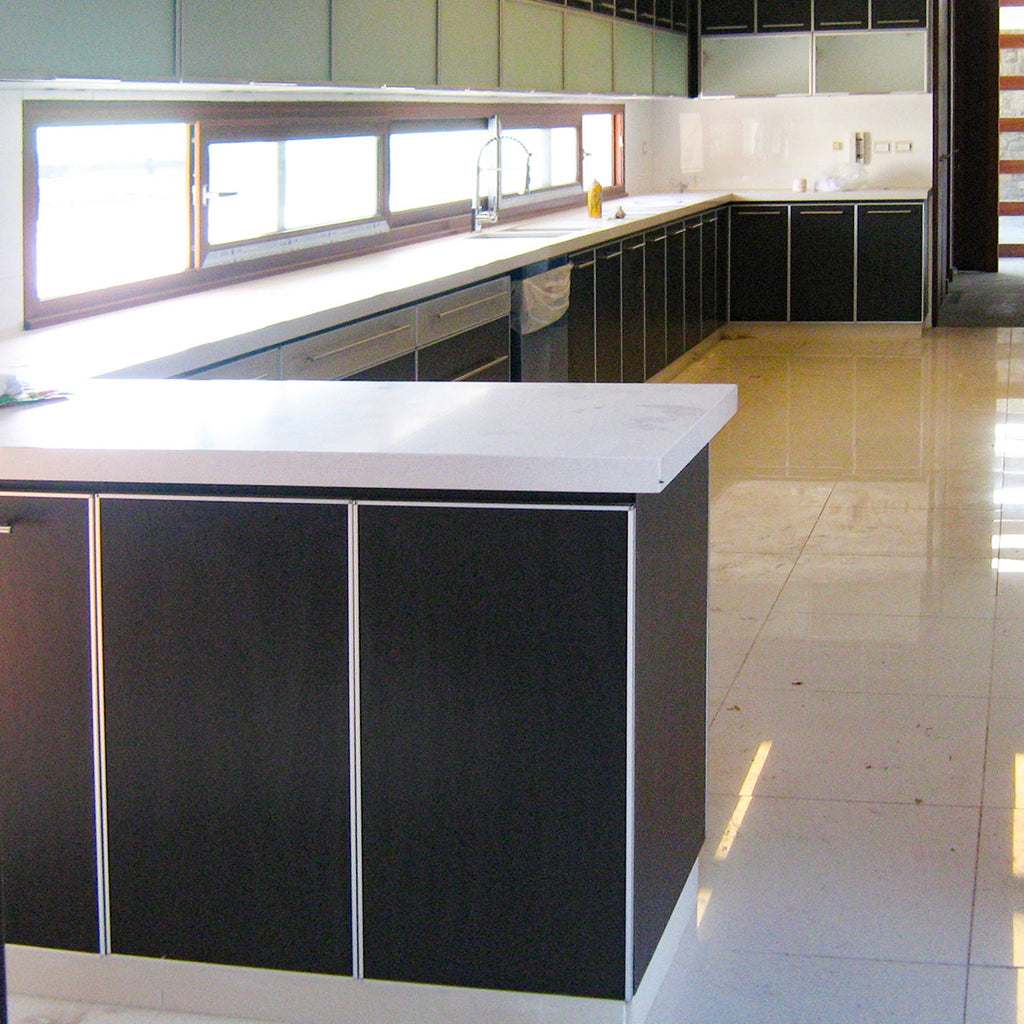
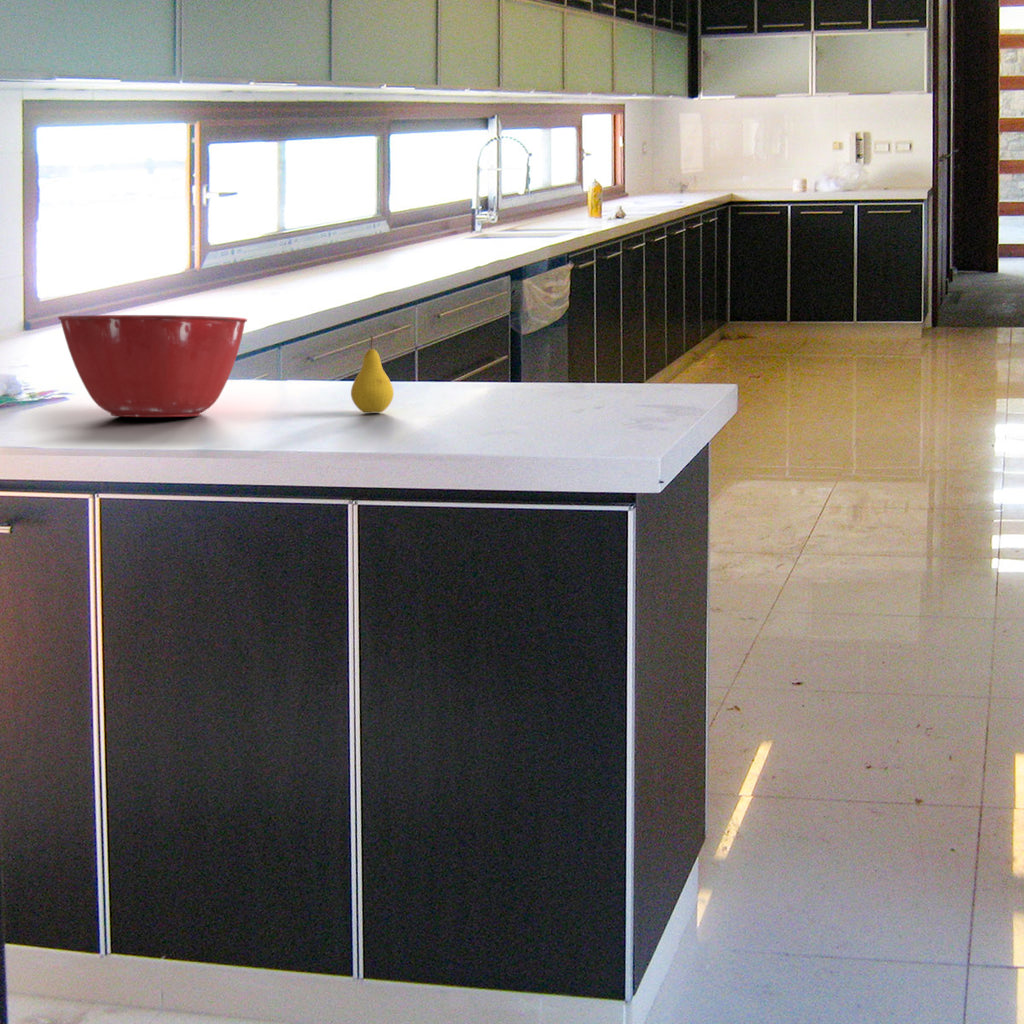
+ fruit (372, 373)
+ mixing bowl (155, 366)
